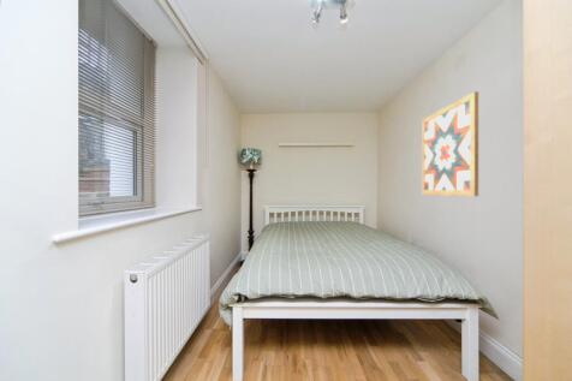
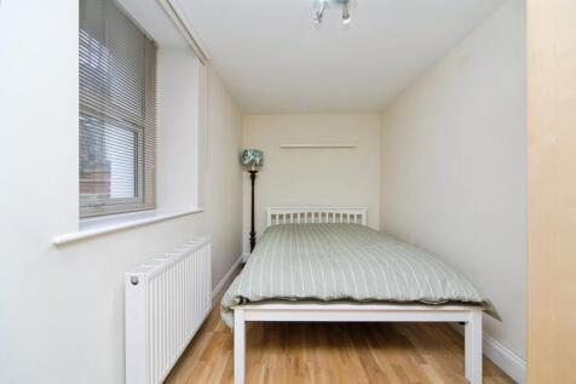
- wall art (445, 151)
